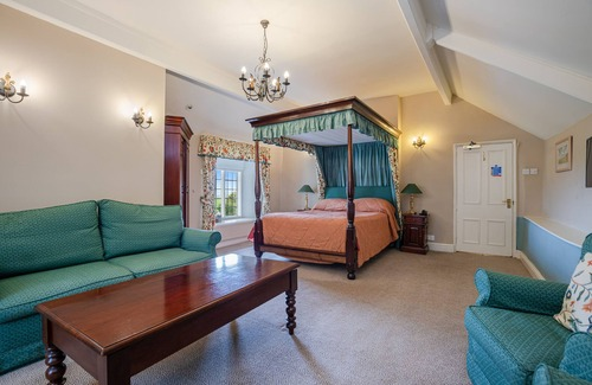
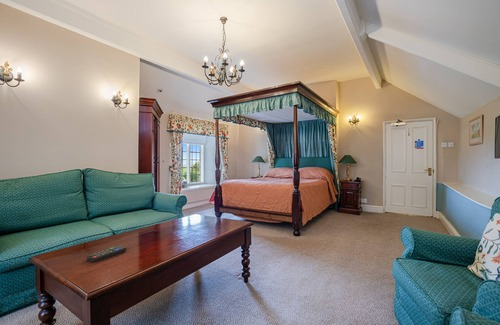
+ remote control (107, 252)
